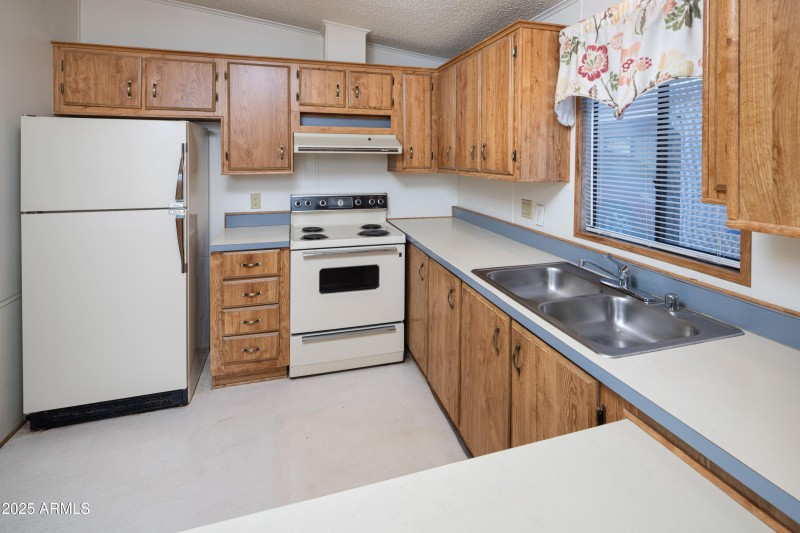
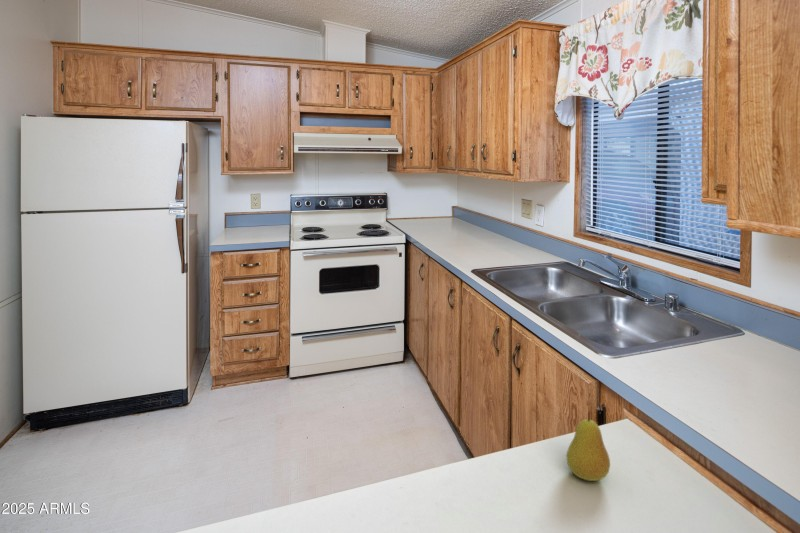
+ fruit (588, 443)
